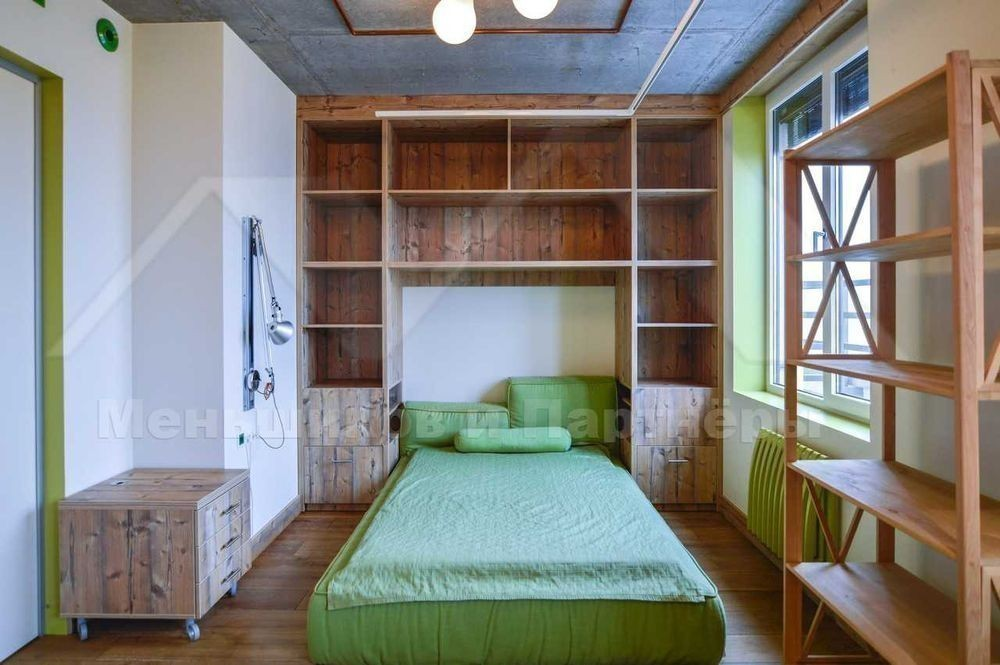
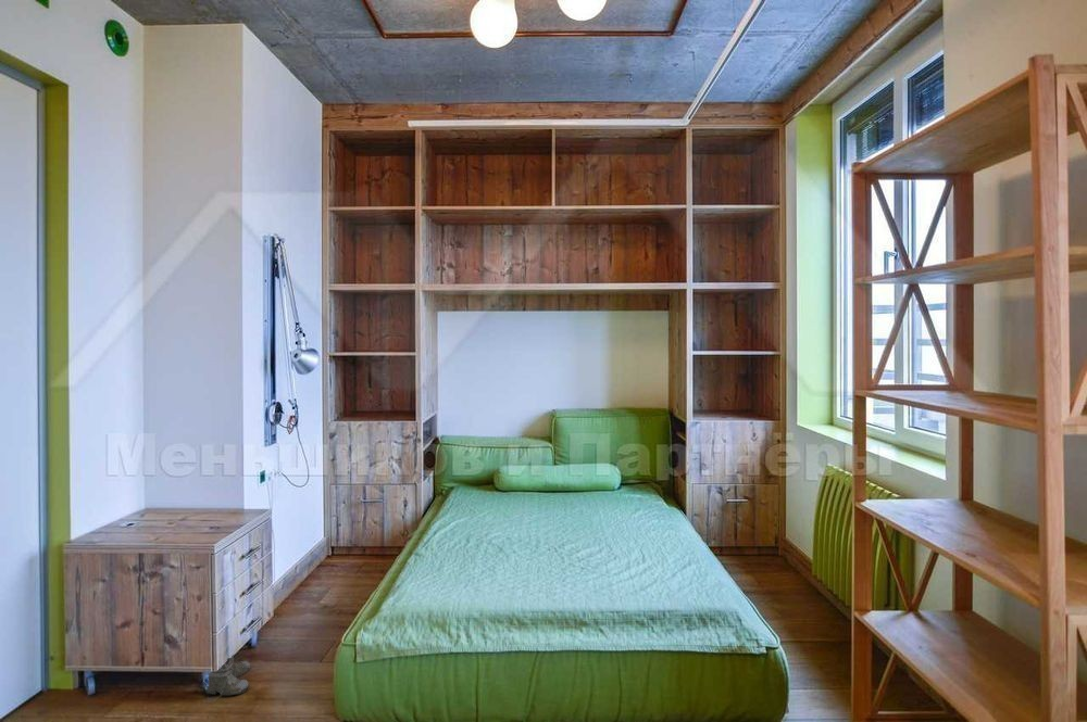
+ boots (229, 669)
